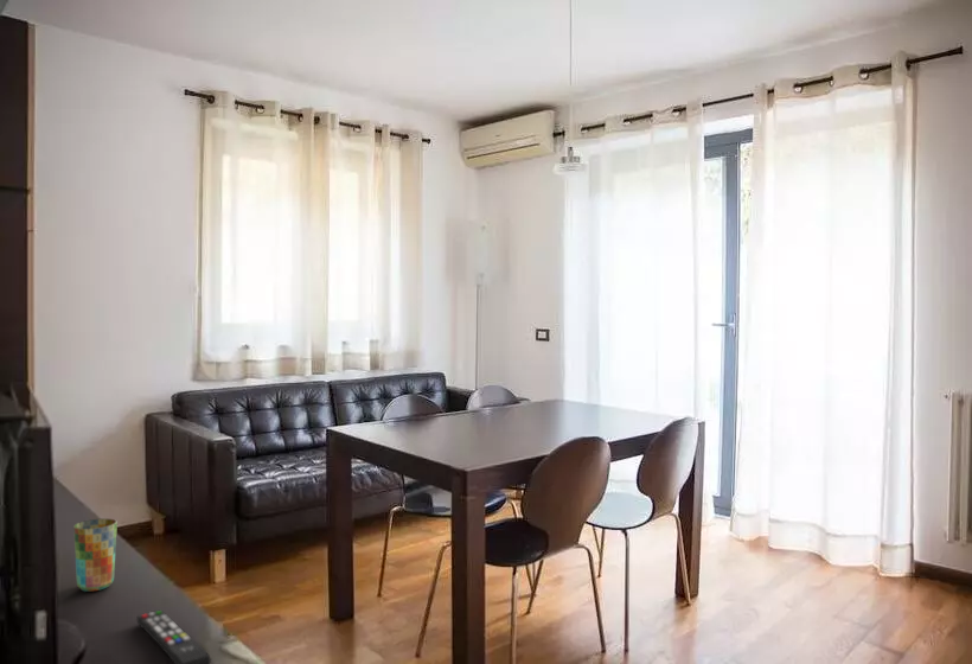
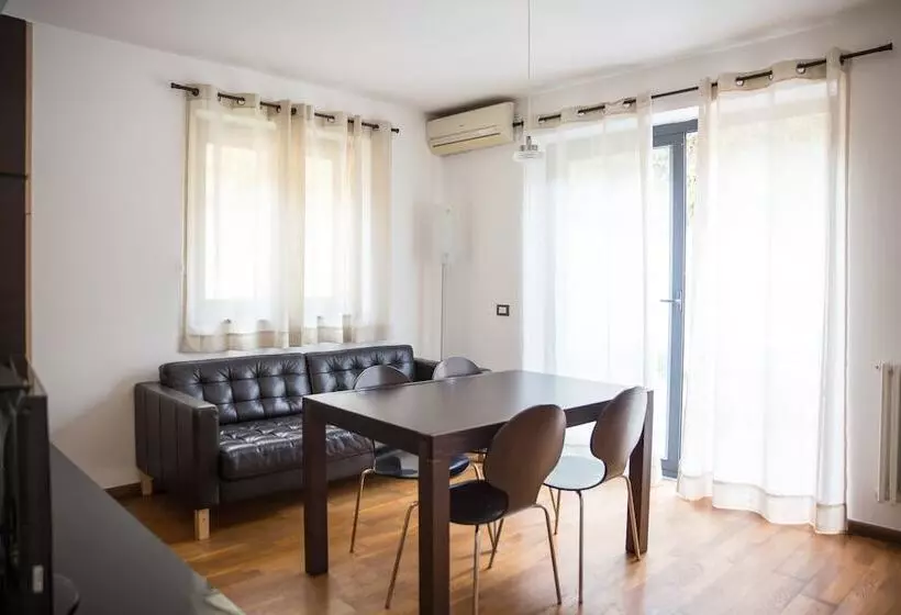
- cup (95, 555)
- remote control (171, 638)
